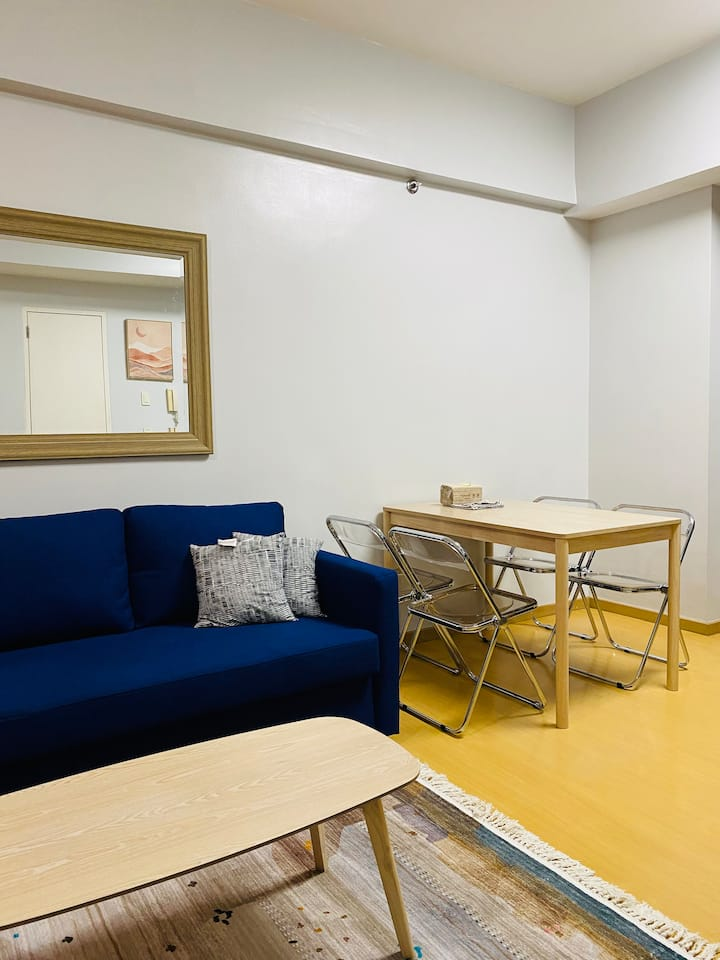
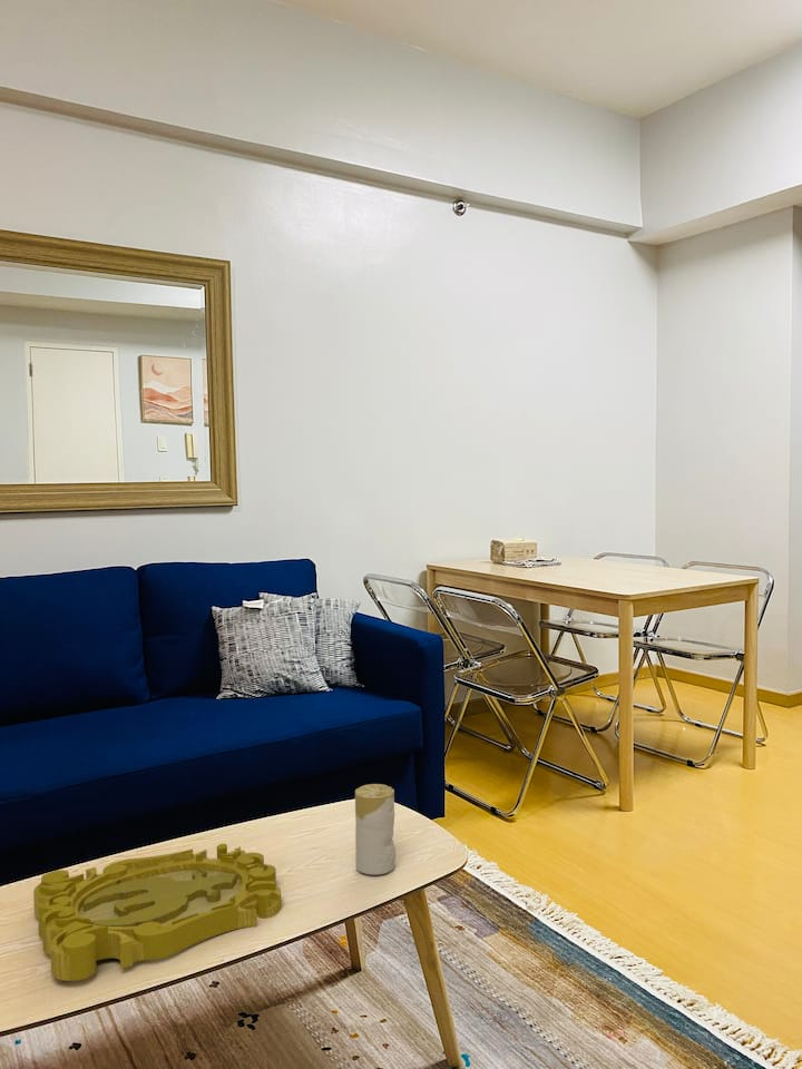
+ decorative tray (163, 895)
+ candle (375, 828)
